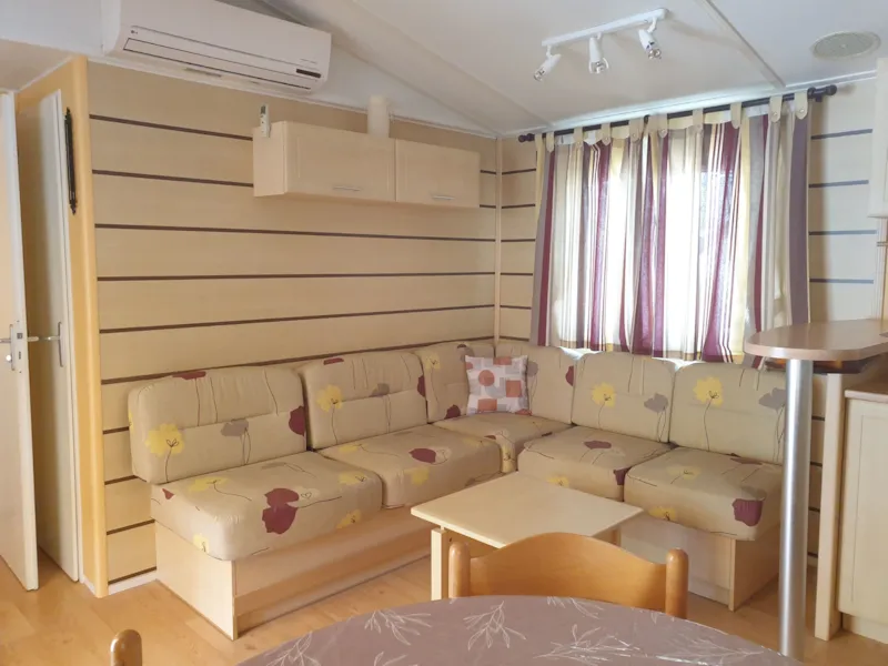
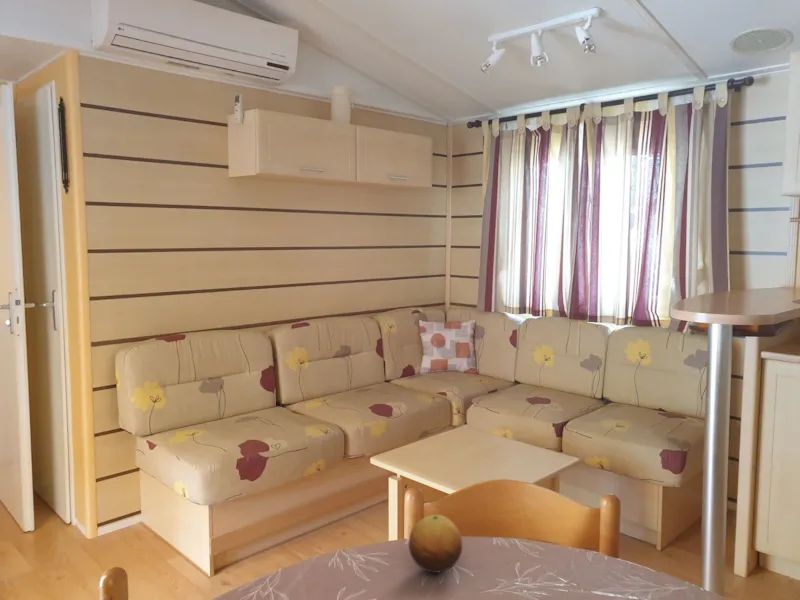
+ fruit (435, 543)
